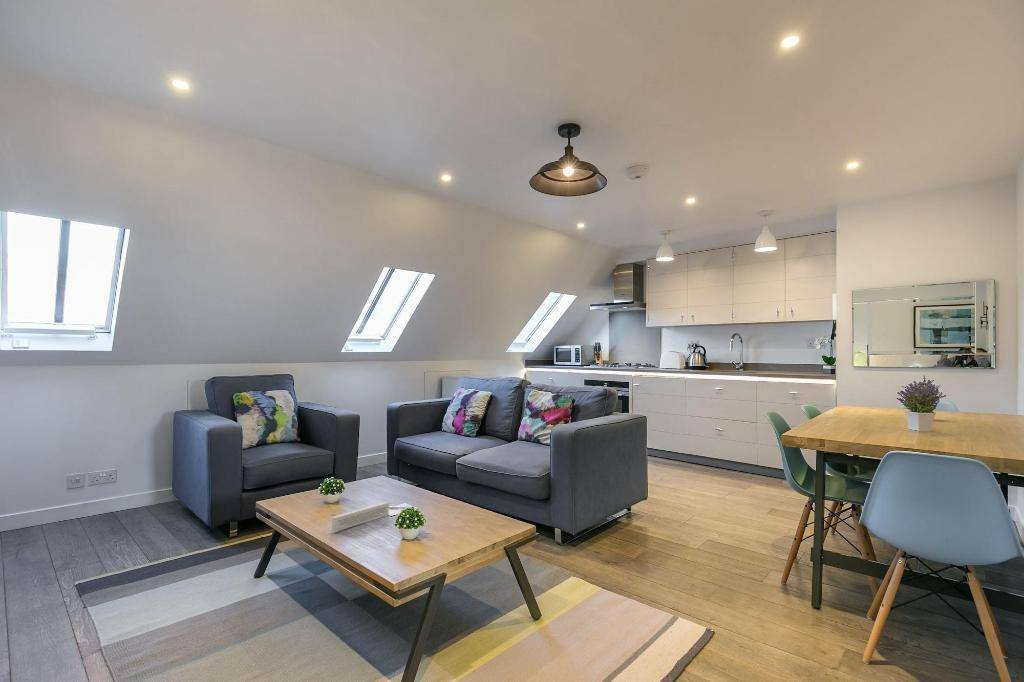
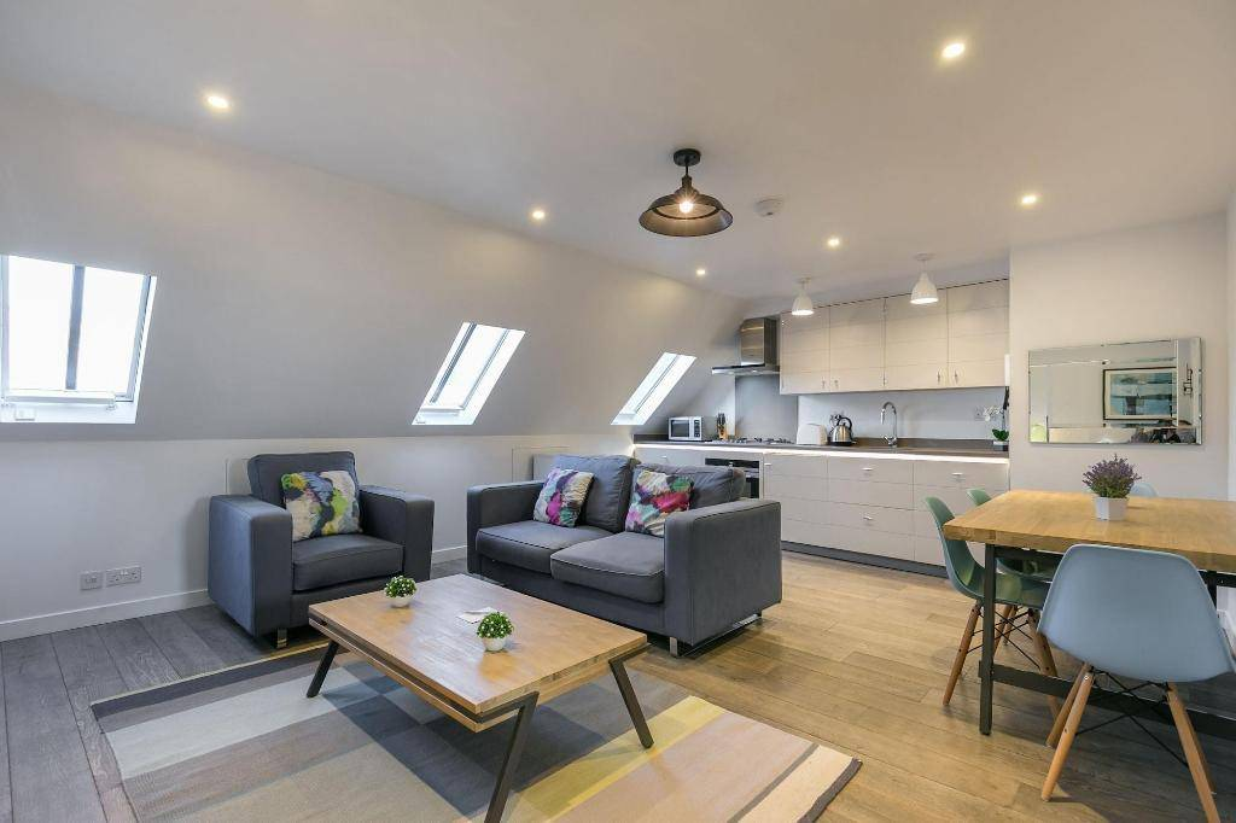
- book (361, 516)
